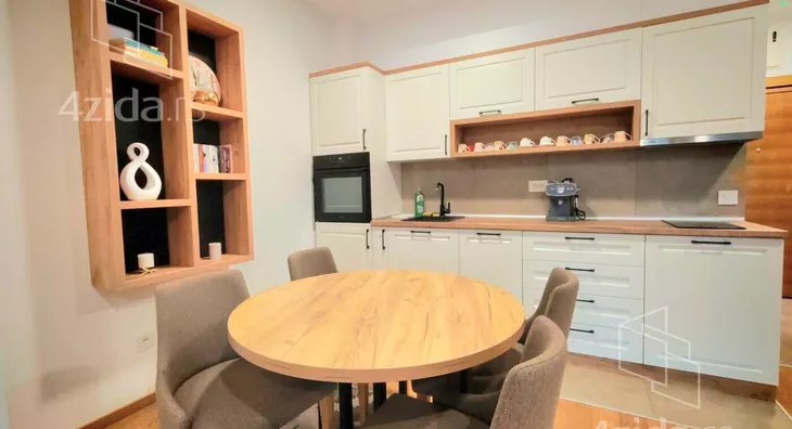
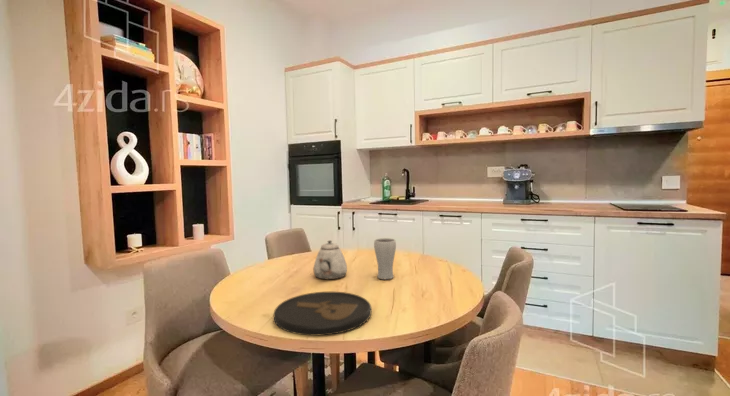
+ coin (323, 310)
+ drinking glass (385, 258)
+ teapot (329, 259)
